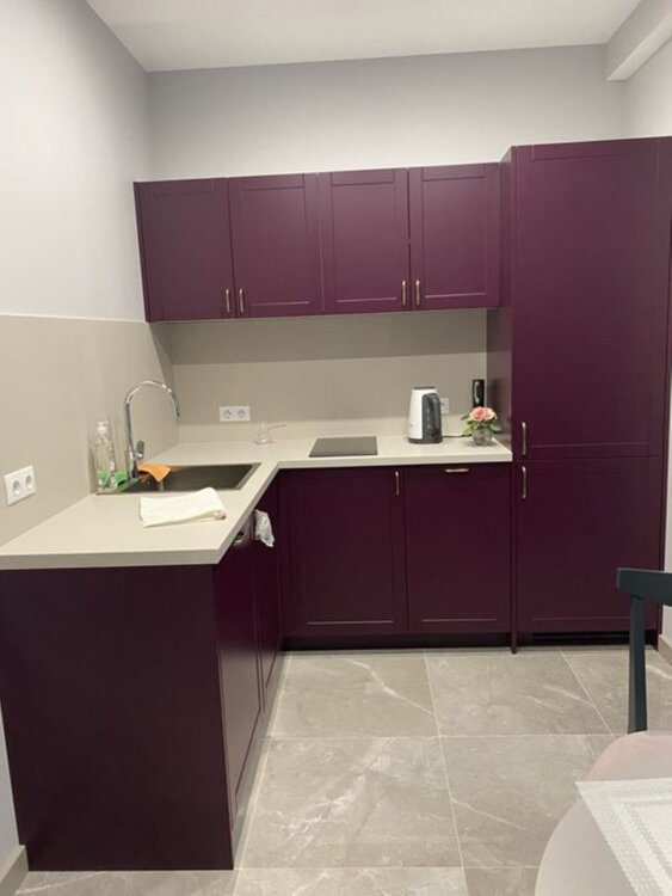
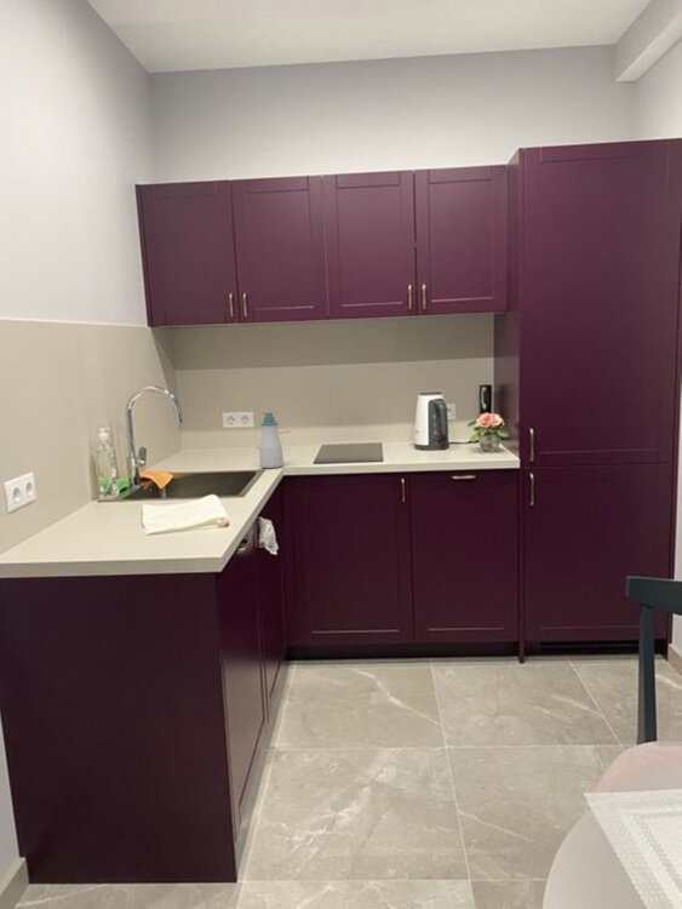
+ soap bottle (270, 440)
